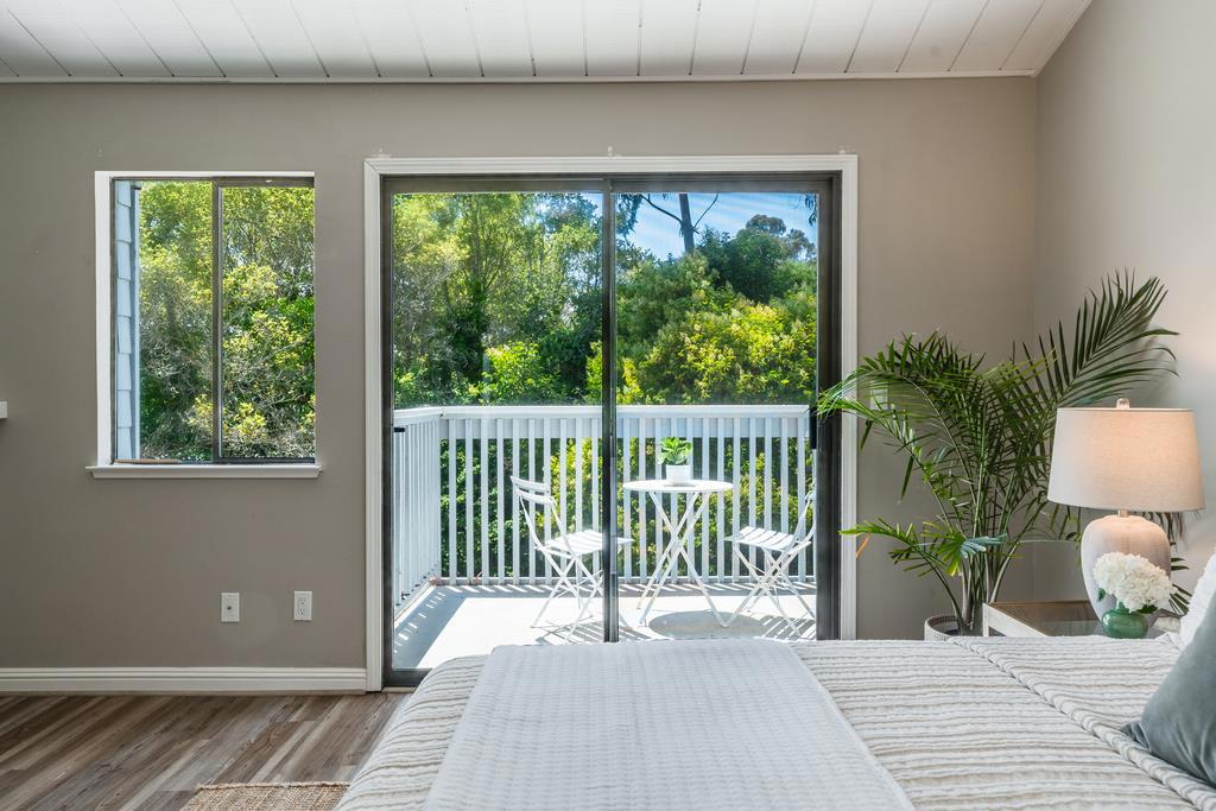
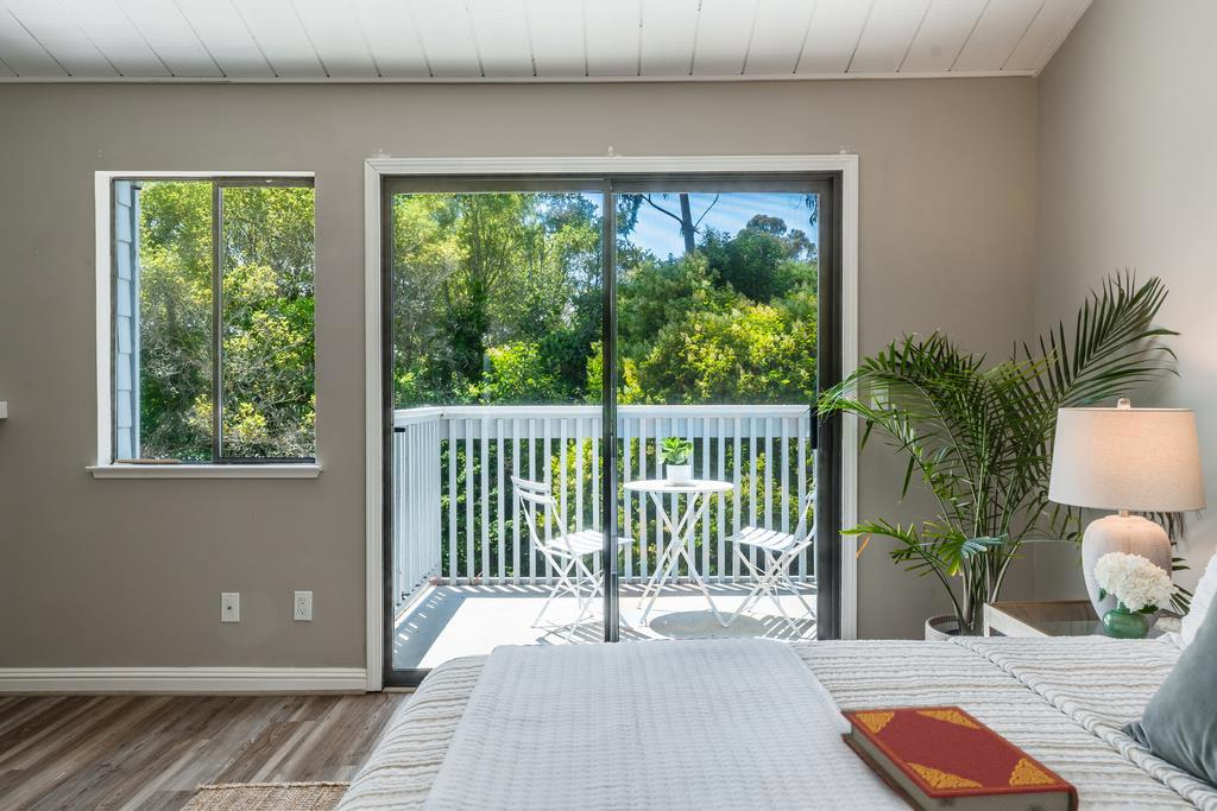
+ hardback book (946, 759)
